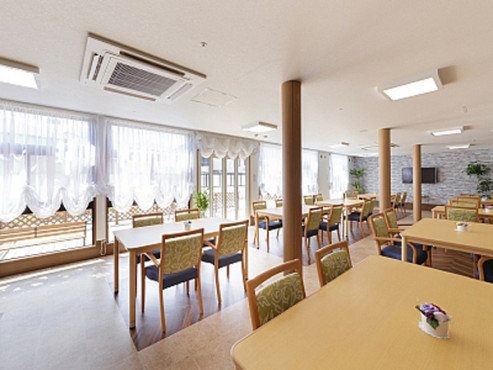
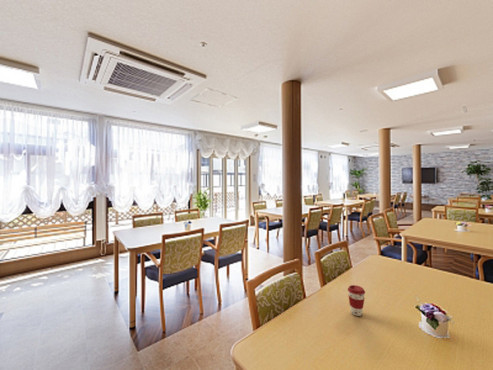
+ coffee cup (356, 300)
